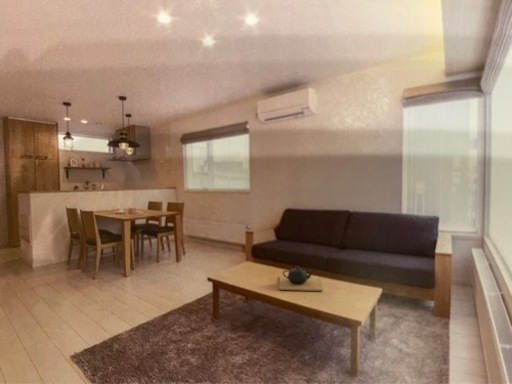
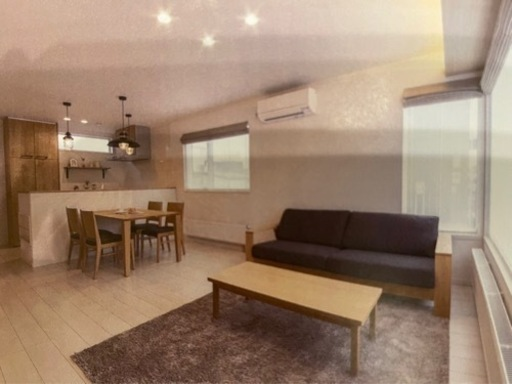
- teapot (299, 274)
